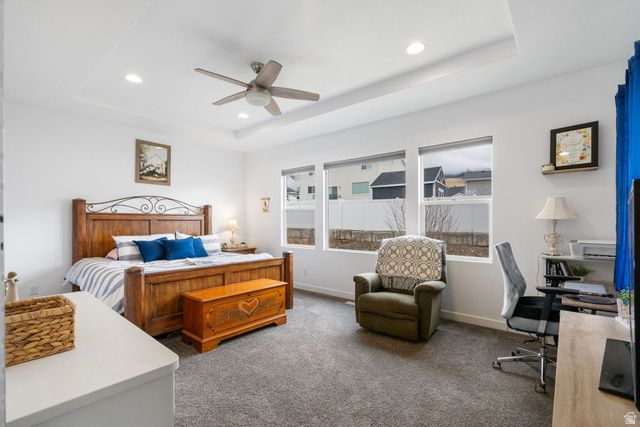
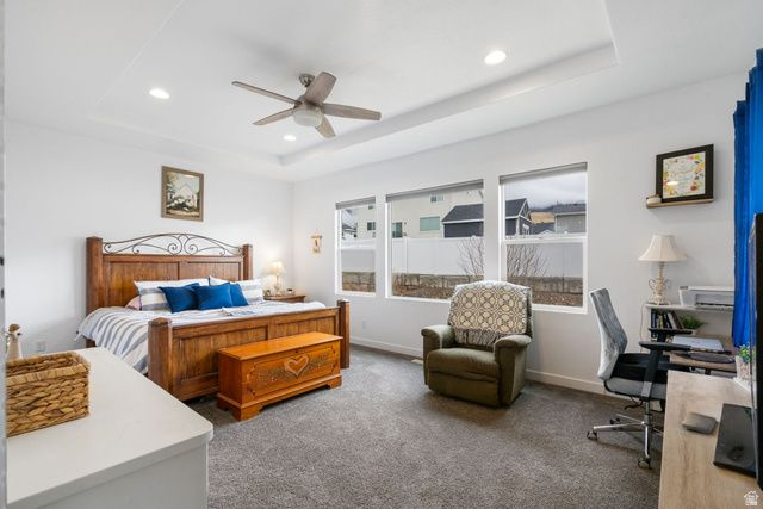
+ smartphone (699, 422)
